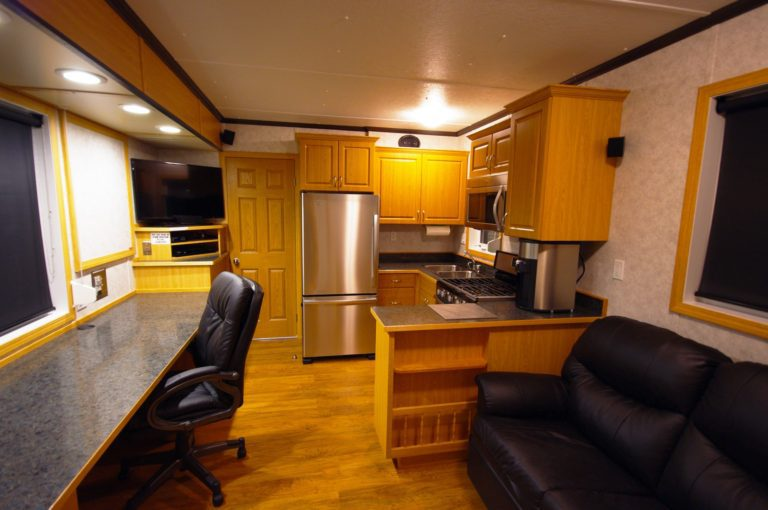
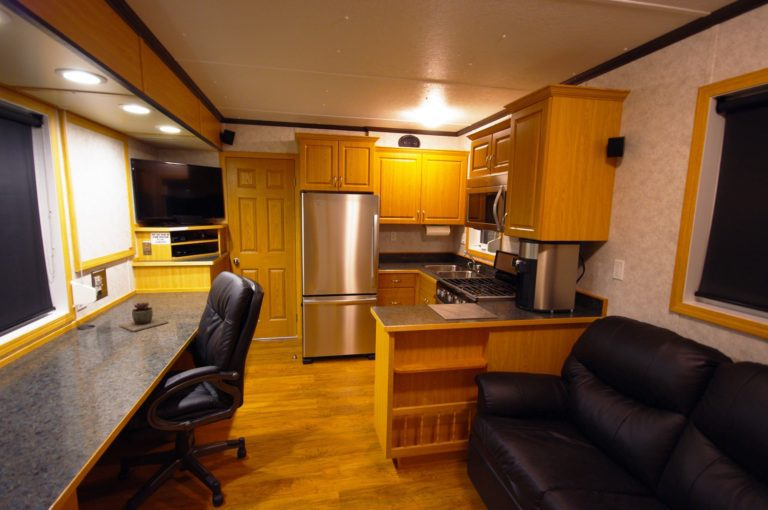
+ succulent plant (143, 313)
